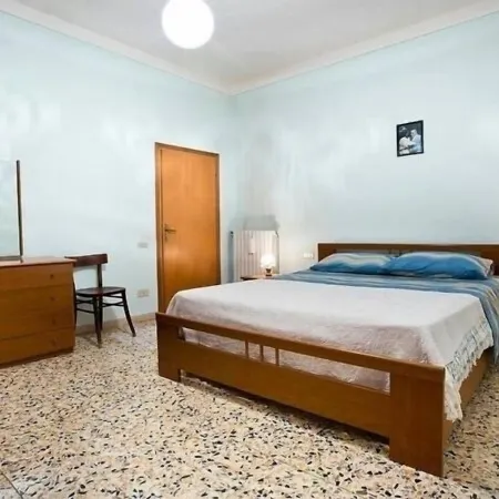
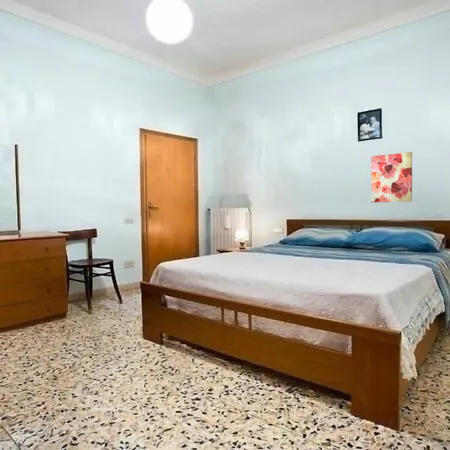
+ wall art (391, 178)
